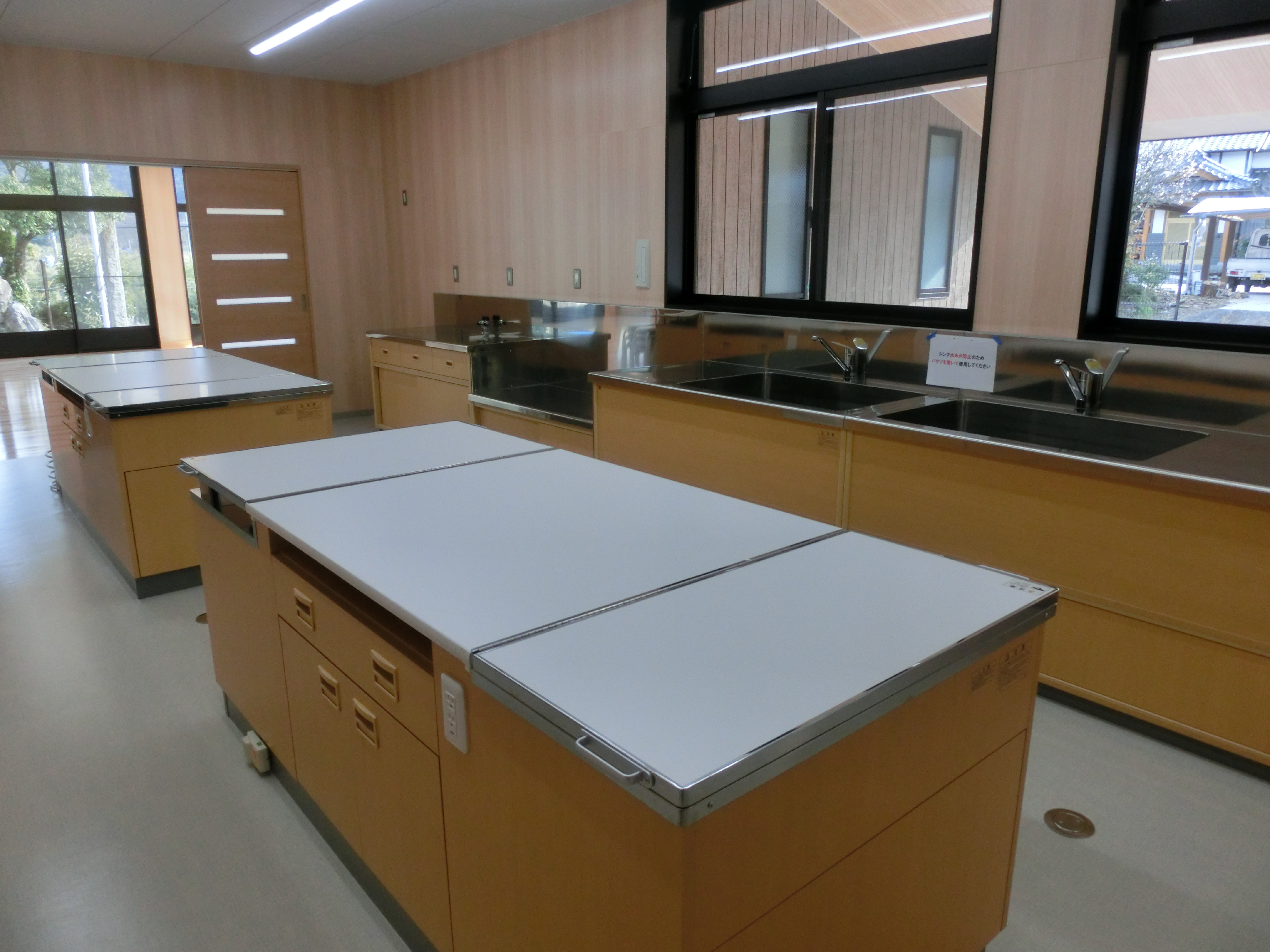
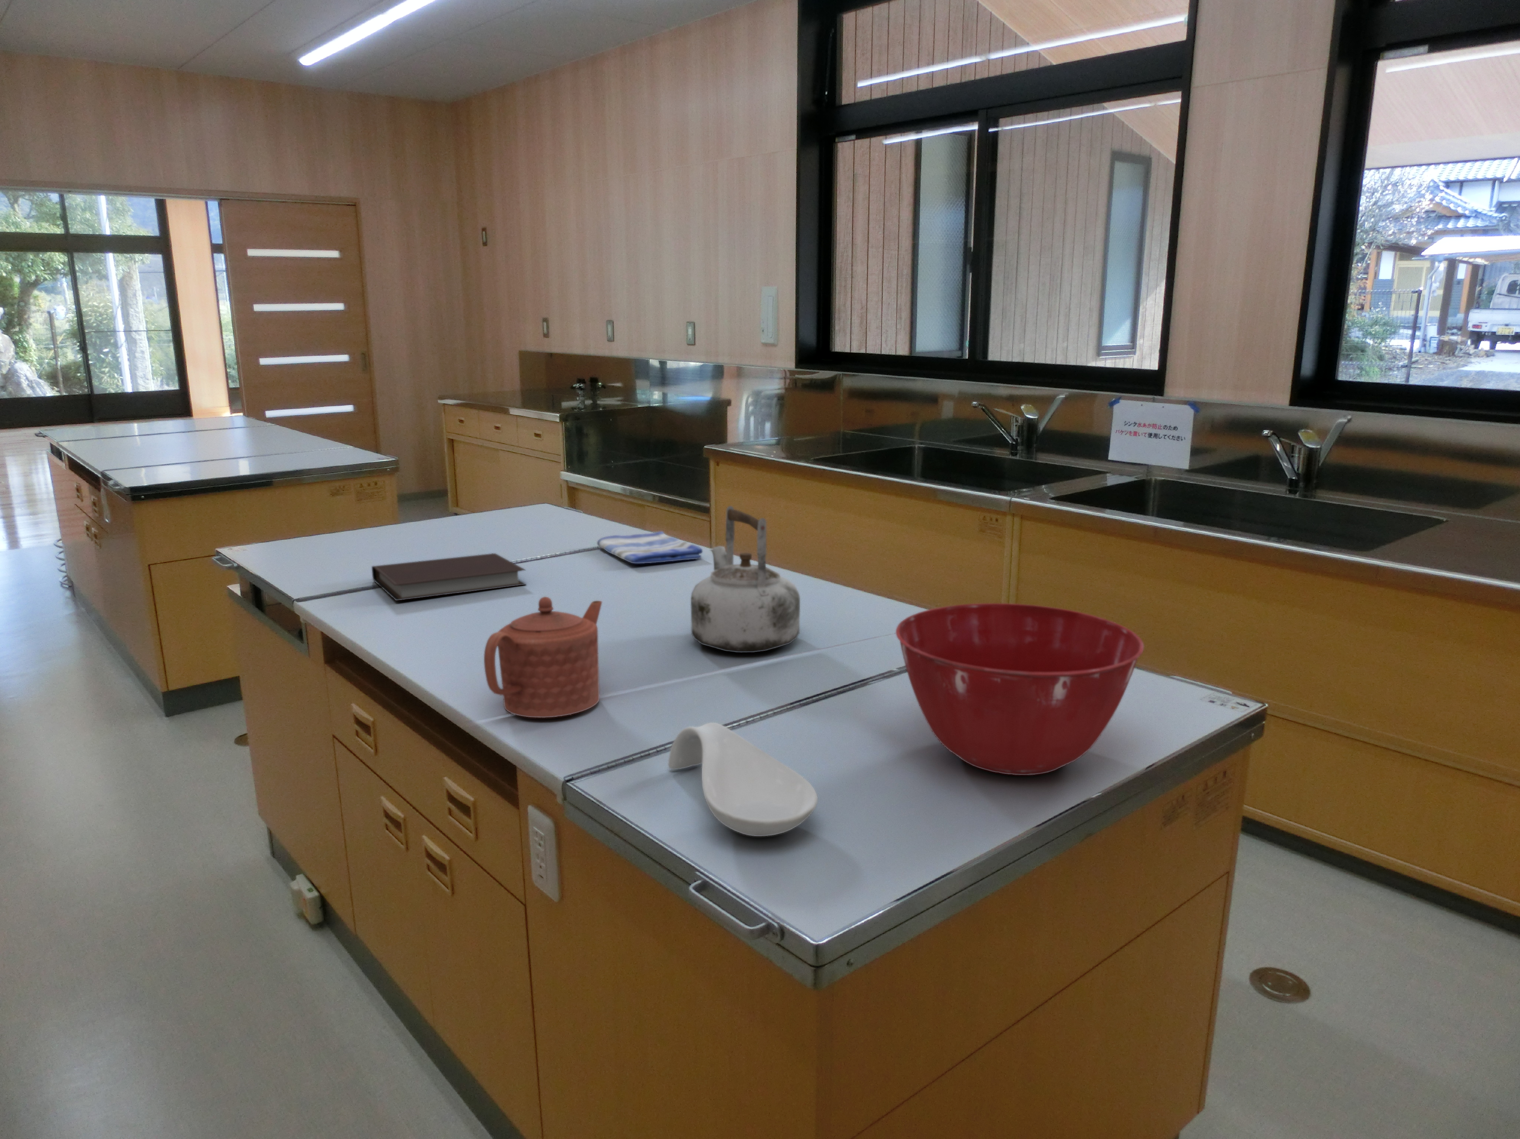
+ spoon rest (732, 774)
+ mixing bowl (1013, 694)
+ kettle (740, 574)
+ dish towel (649, 547)
+ notebook (449, 574)
+ teapot (549, 650)
